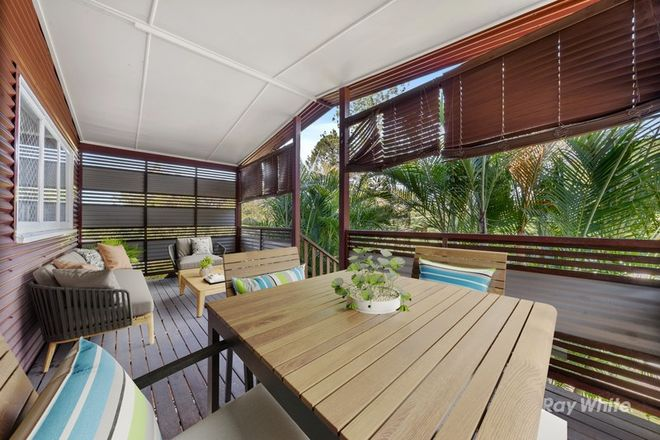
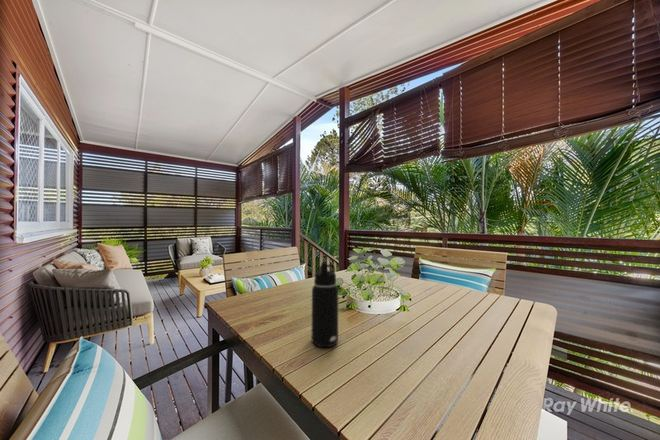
+ water bottle (325, 300)
